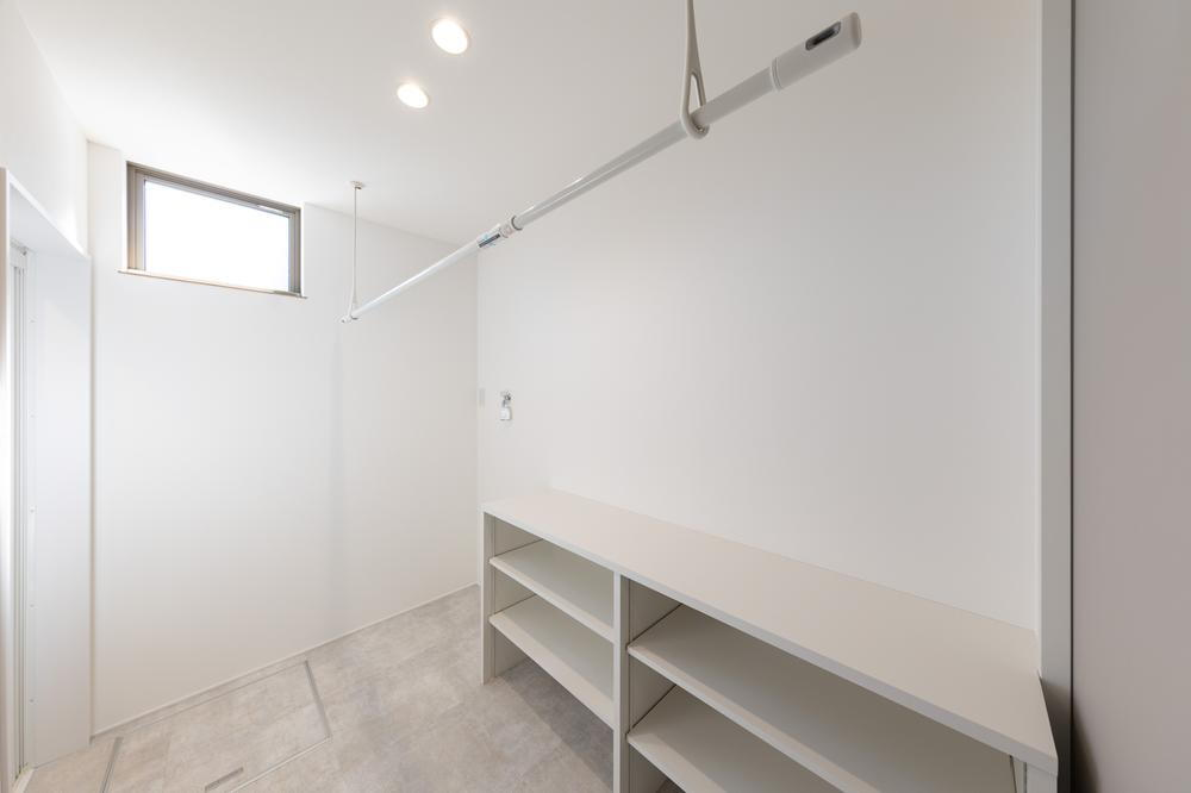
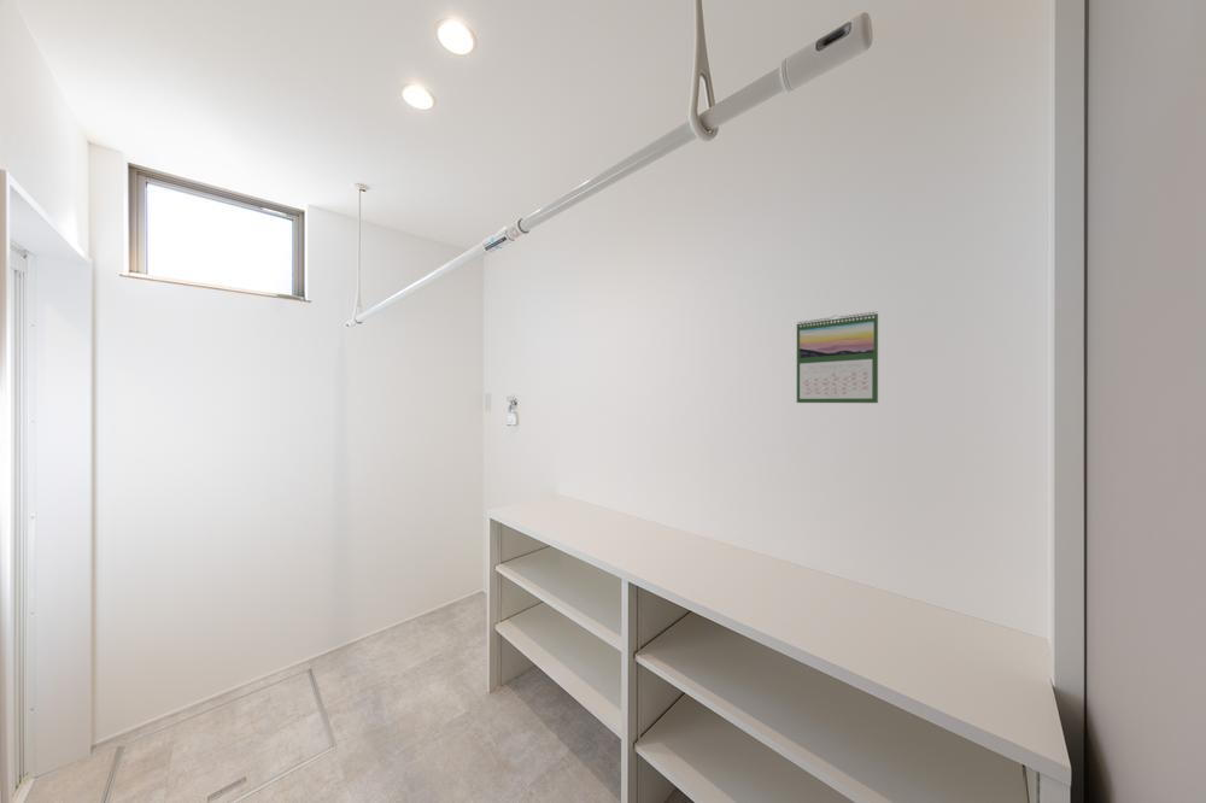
+ calendar (835, 358)
